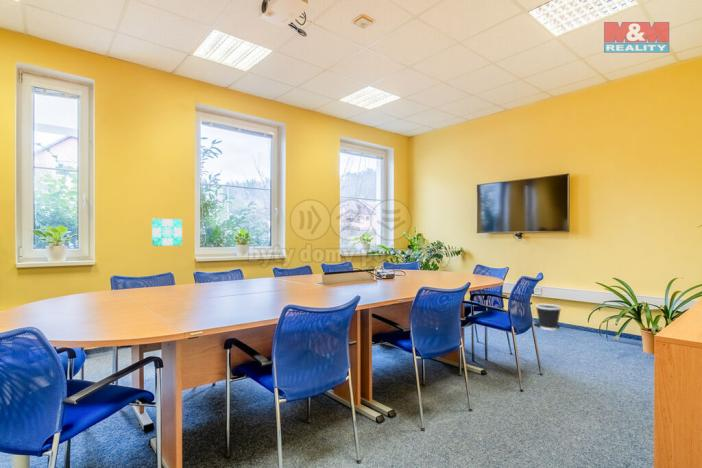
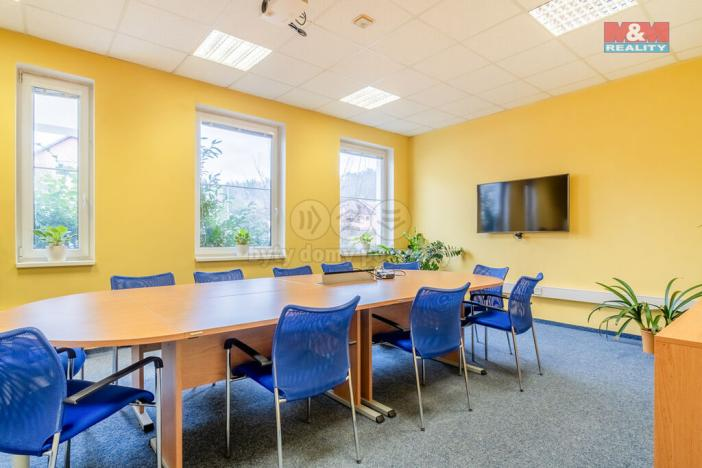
- wall art (167, 232)
- wastebasket (548, 317)
